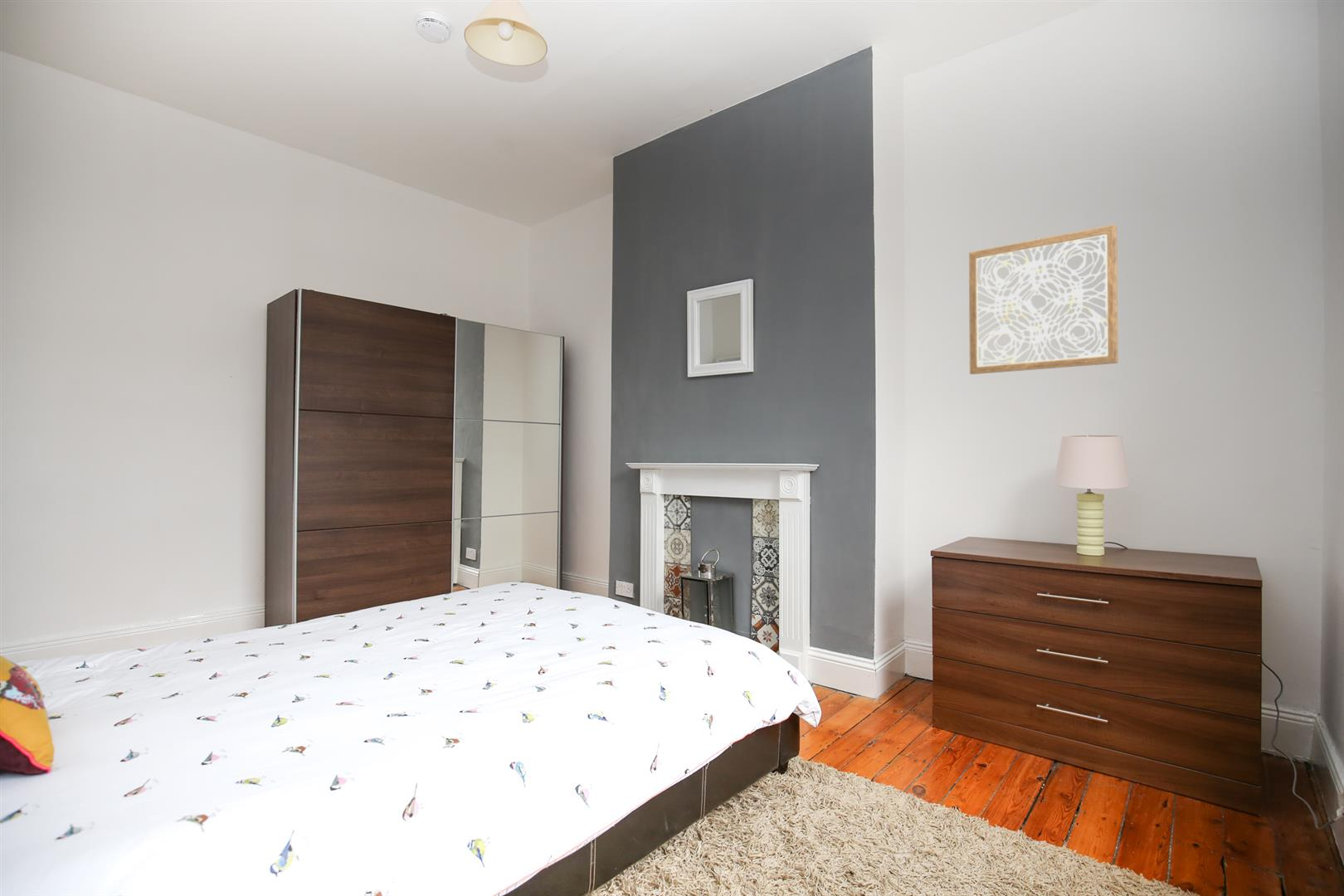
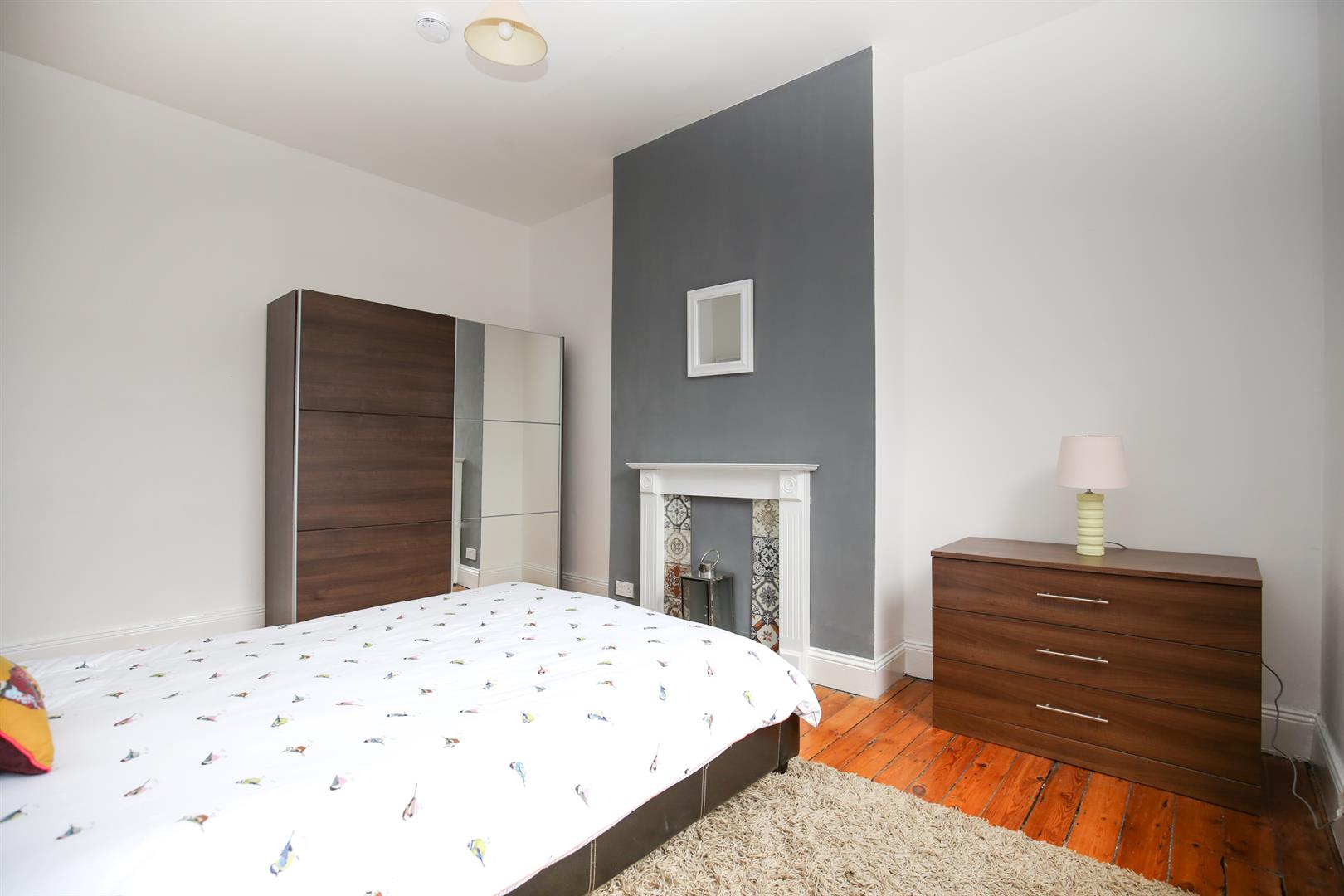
- wall art (1040, 308)
